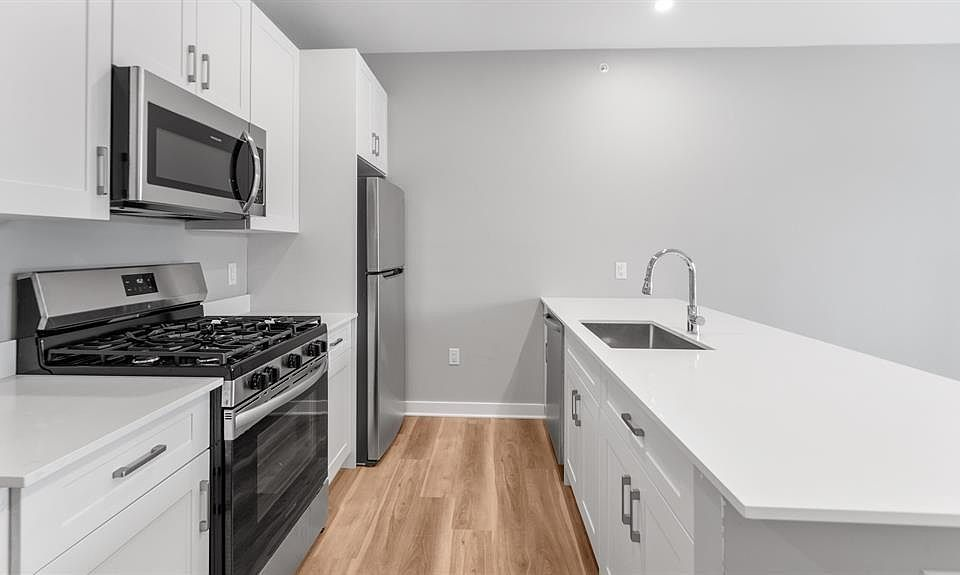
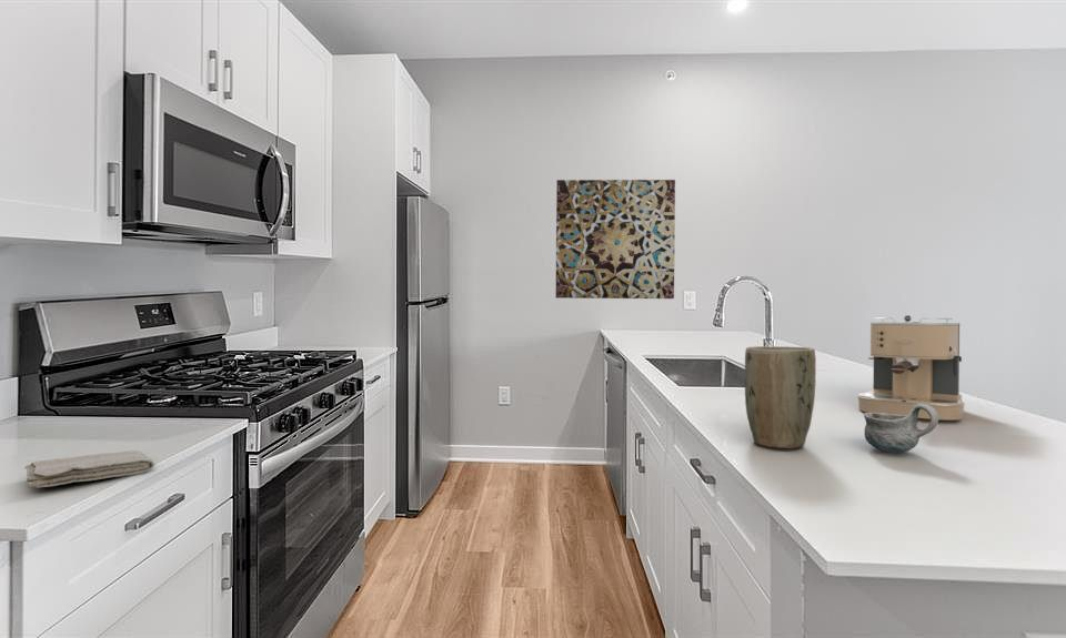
+ coffee maker (909, 364)
+ washcloth (90, 466)
+ plant pot (778, 395)
+ mug (899, 426)
+ wall art (614, 239)
